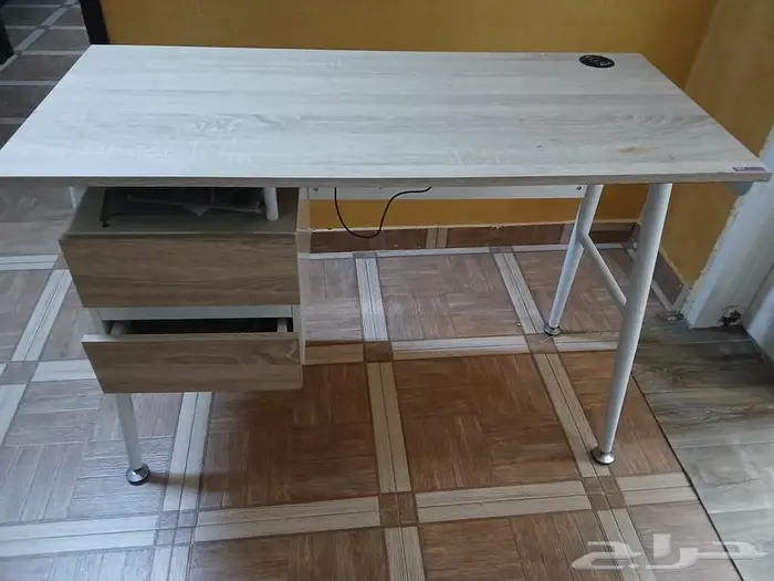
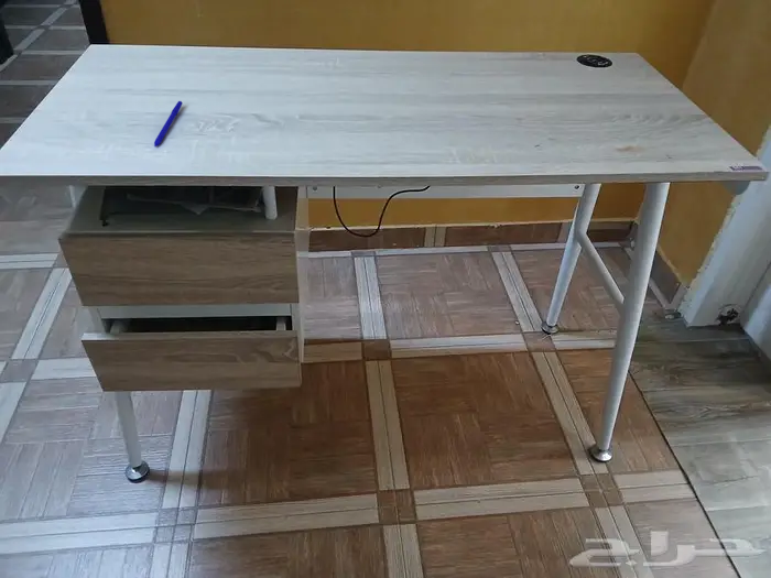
+ pen (167, 123)
